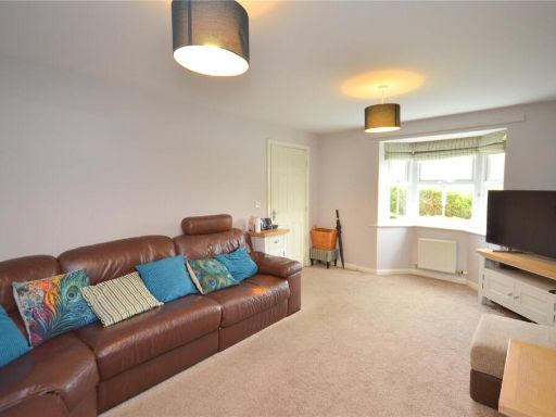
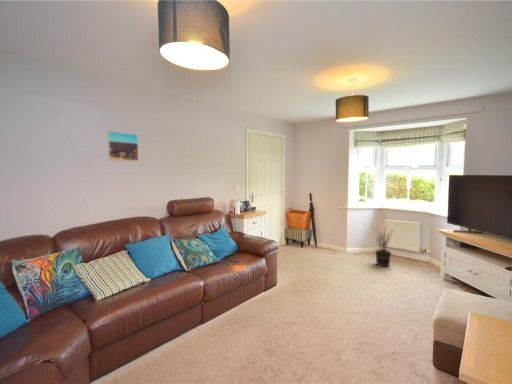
+ potted plant (383, 245)
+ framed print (123, 147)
